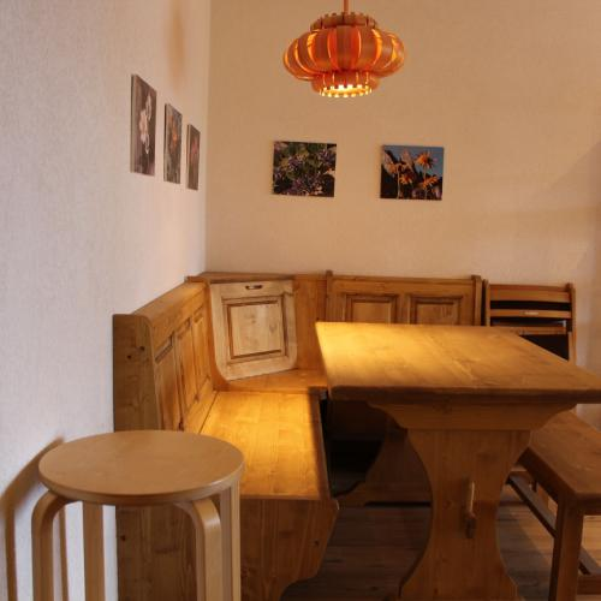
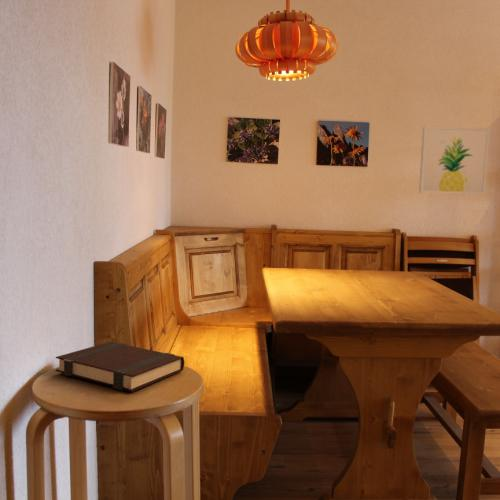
+ book (121, 363)
+ wall art (454, 160)
